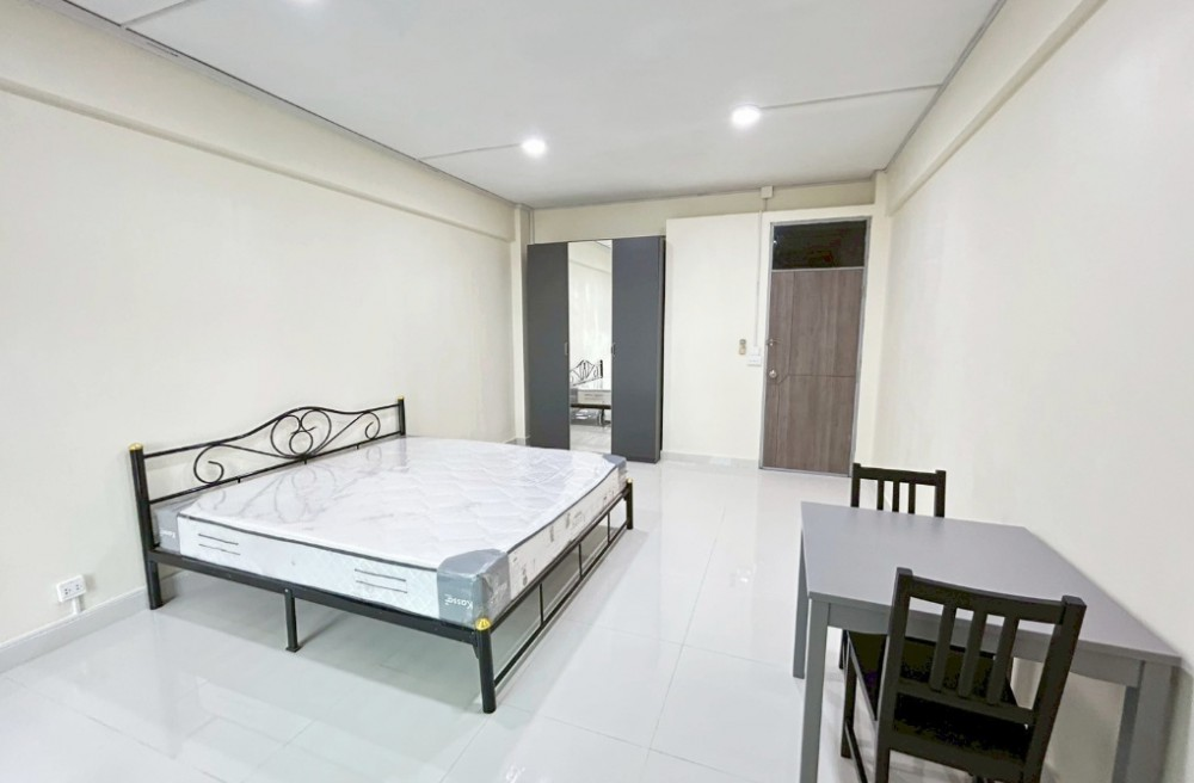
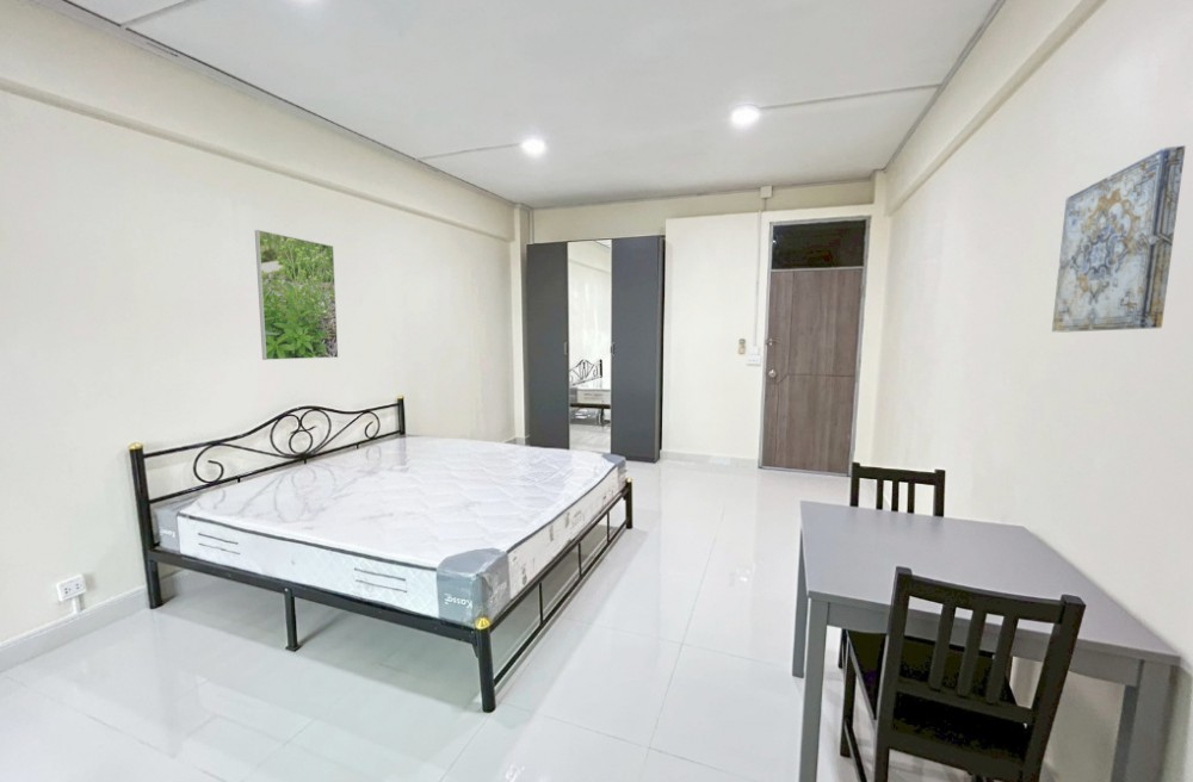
+ wall art (1107, 254)
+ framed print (299, 299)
